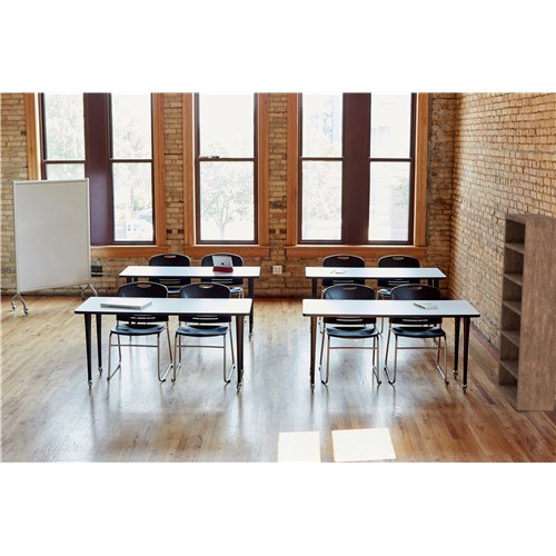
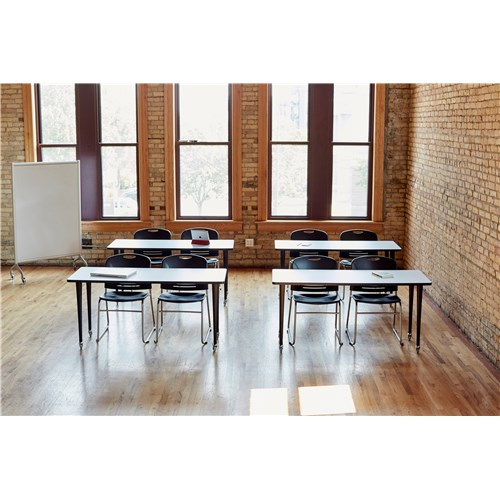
- bookshelf (528, 309)
